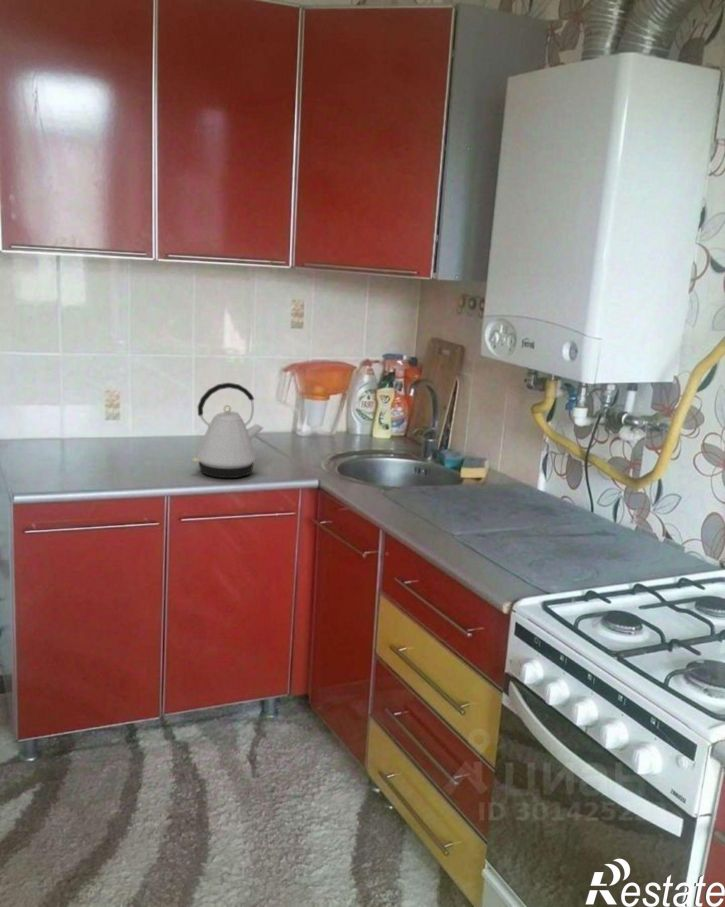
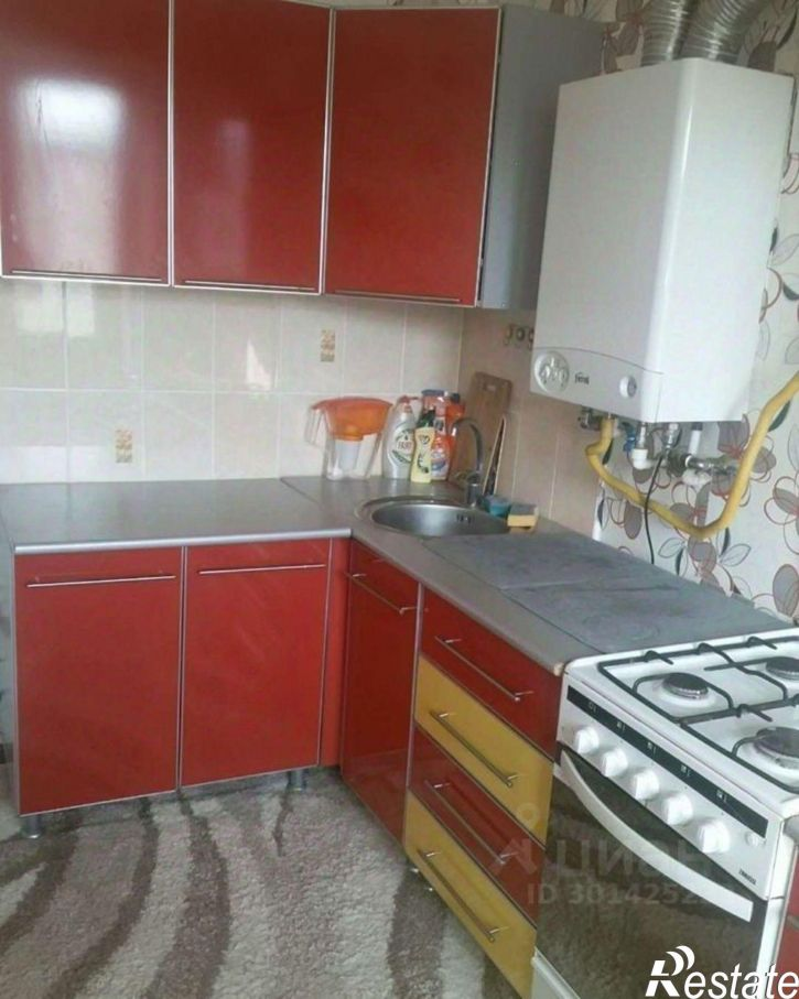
- kettle (229, 428)
